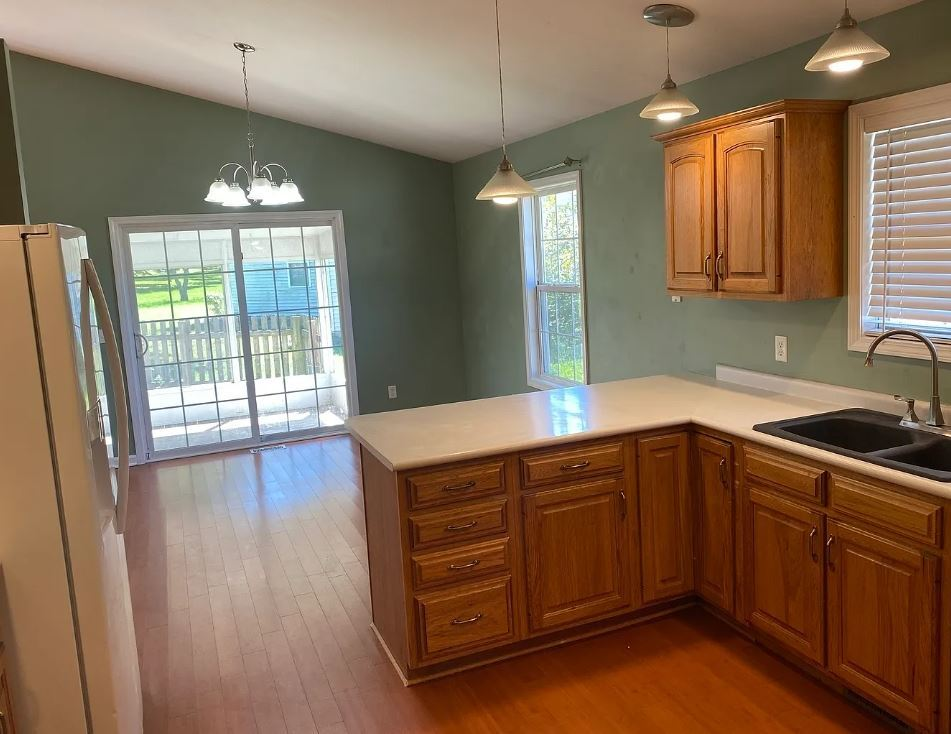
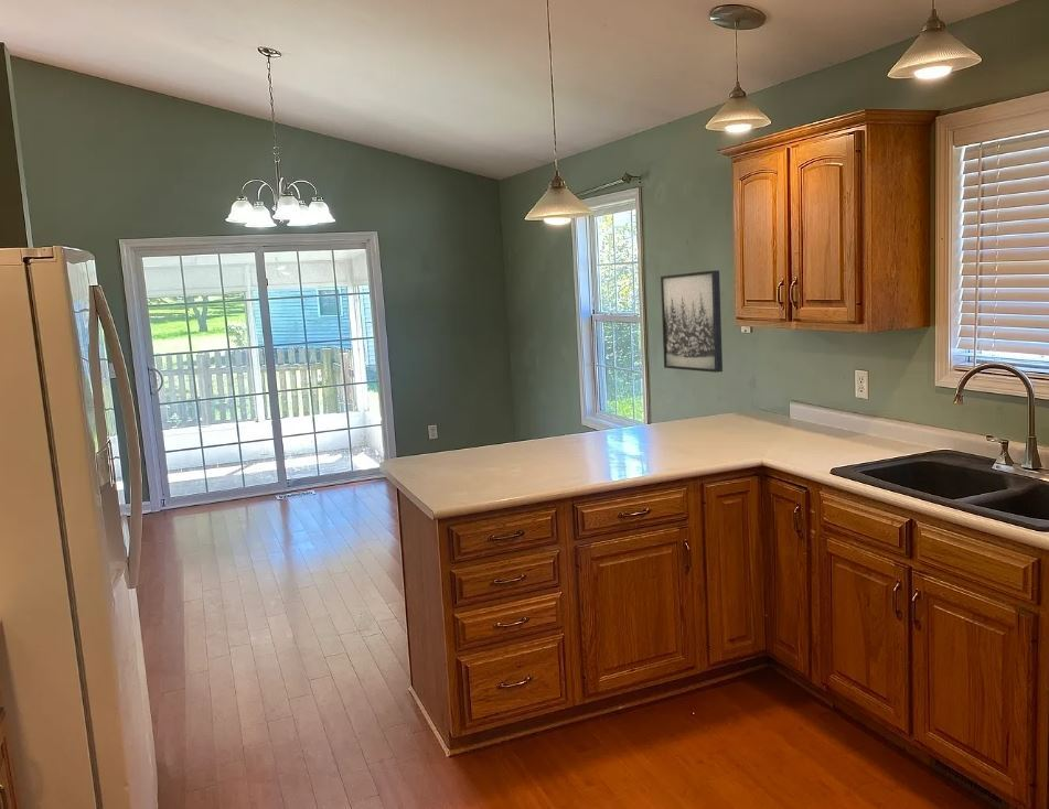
+ wall art (689, 322)
